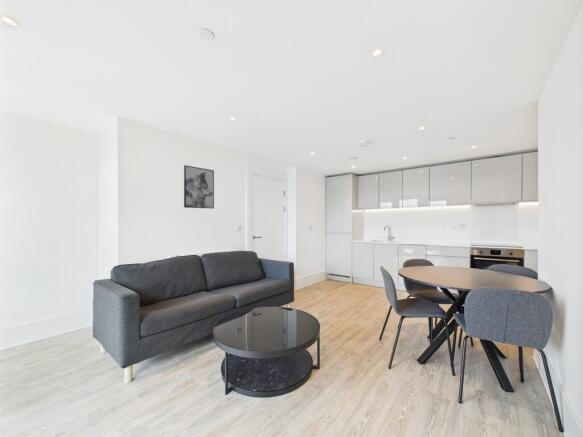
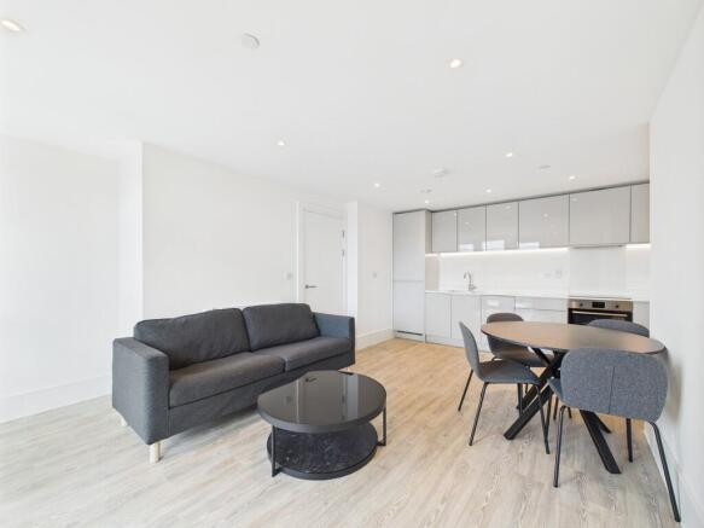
- wall art (199, 188)
